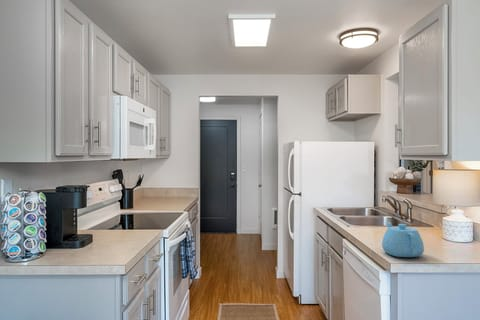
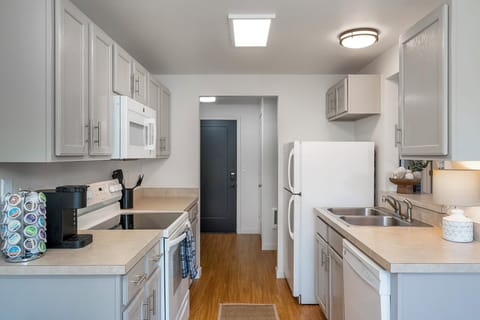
- teapot (400, 238)
